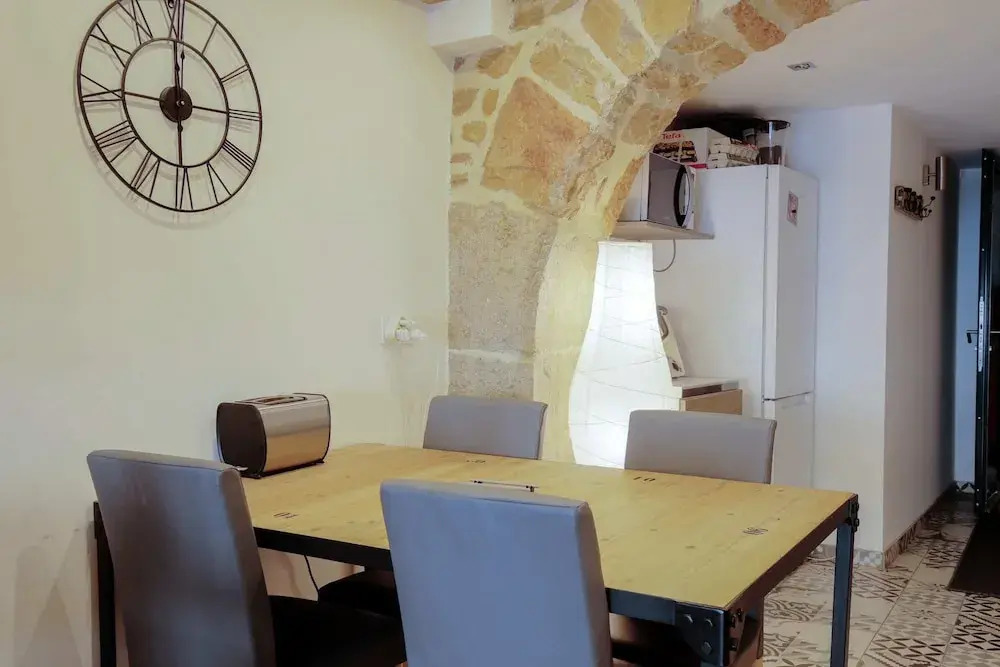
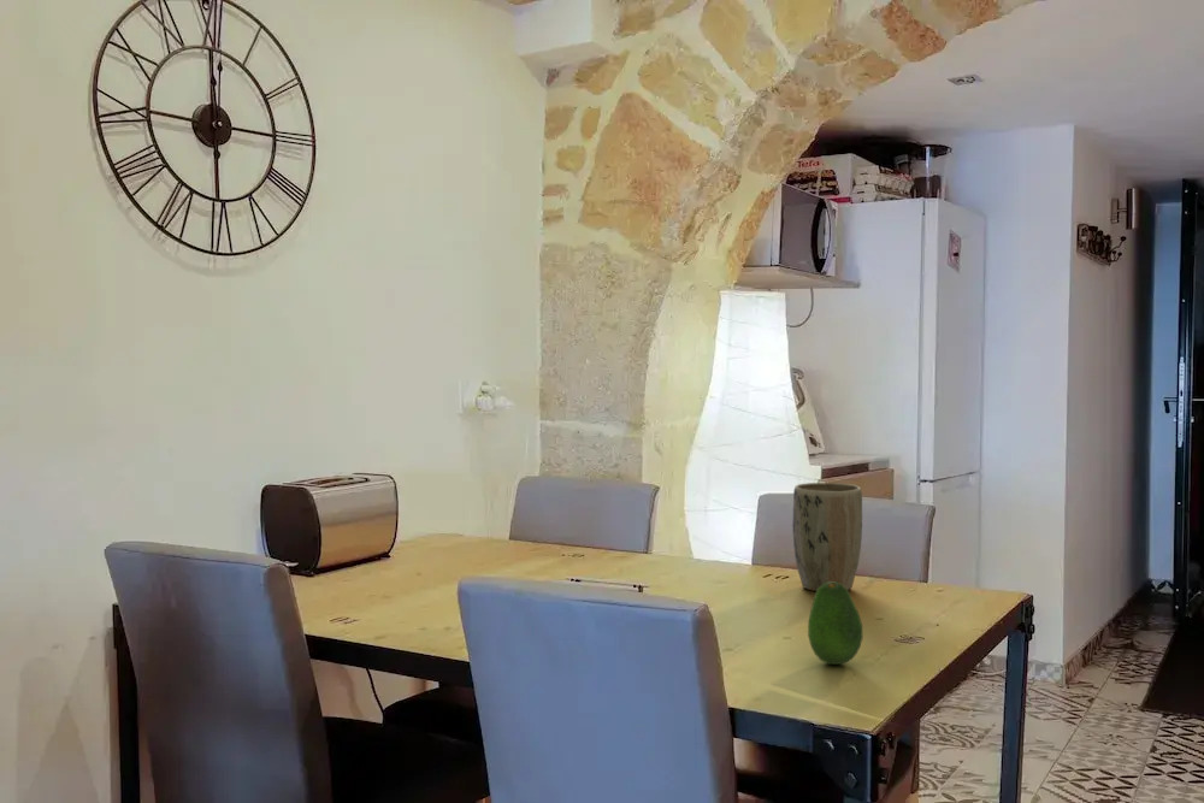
+ plant pot (827, 537)
+ fruit (836, 622)
